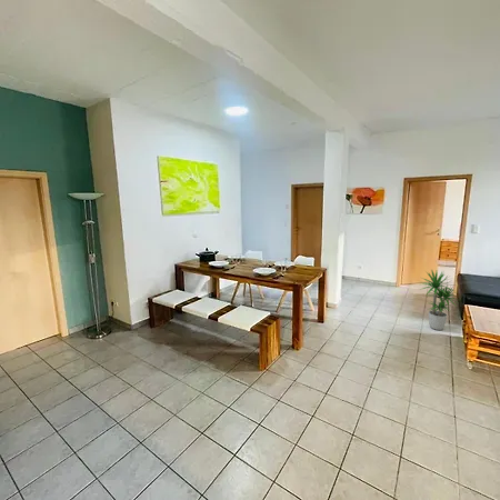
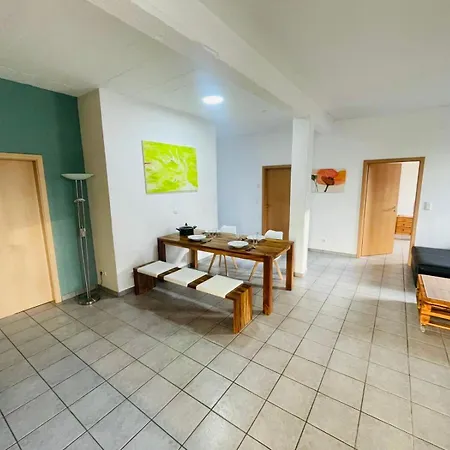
- potted plant (439, 298)
